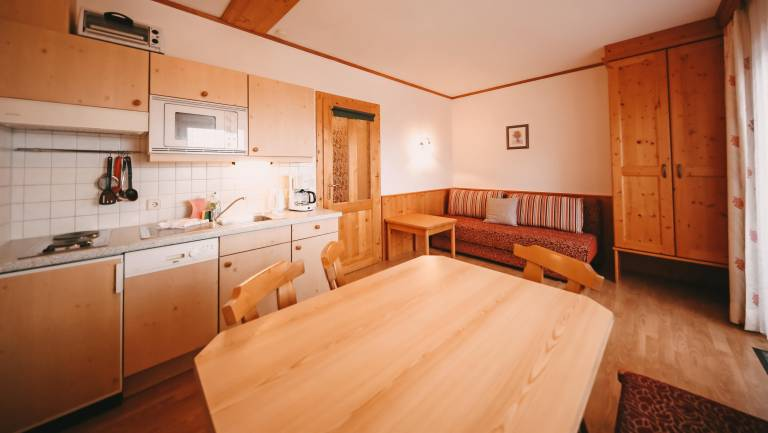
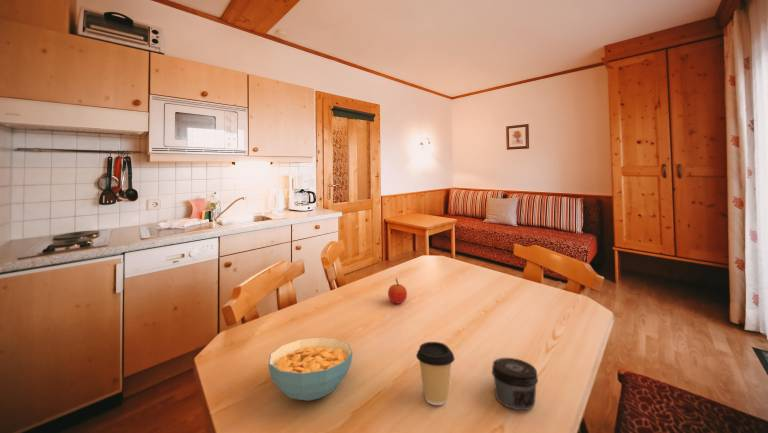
+ coffee cup (435, 373)
+ fruit (397, 290)
+ cereal bowl (311, 373)
+ jar (514, 383)
